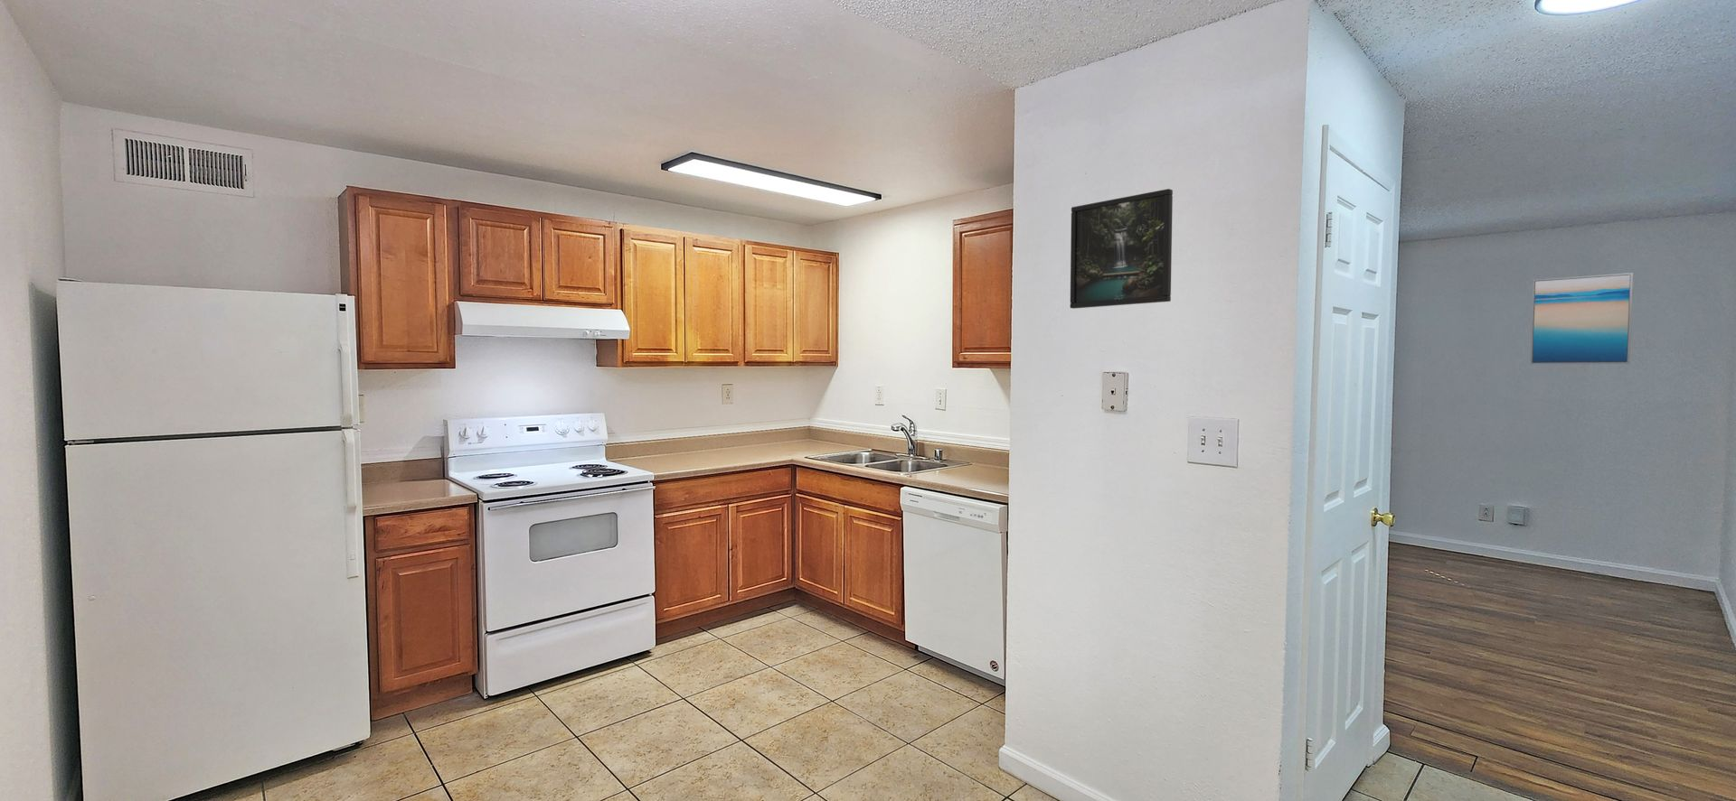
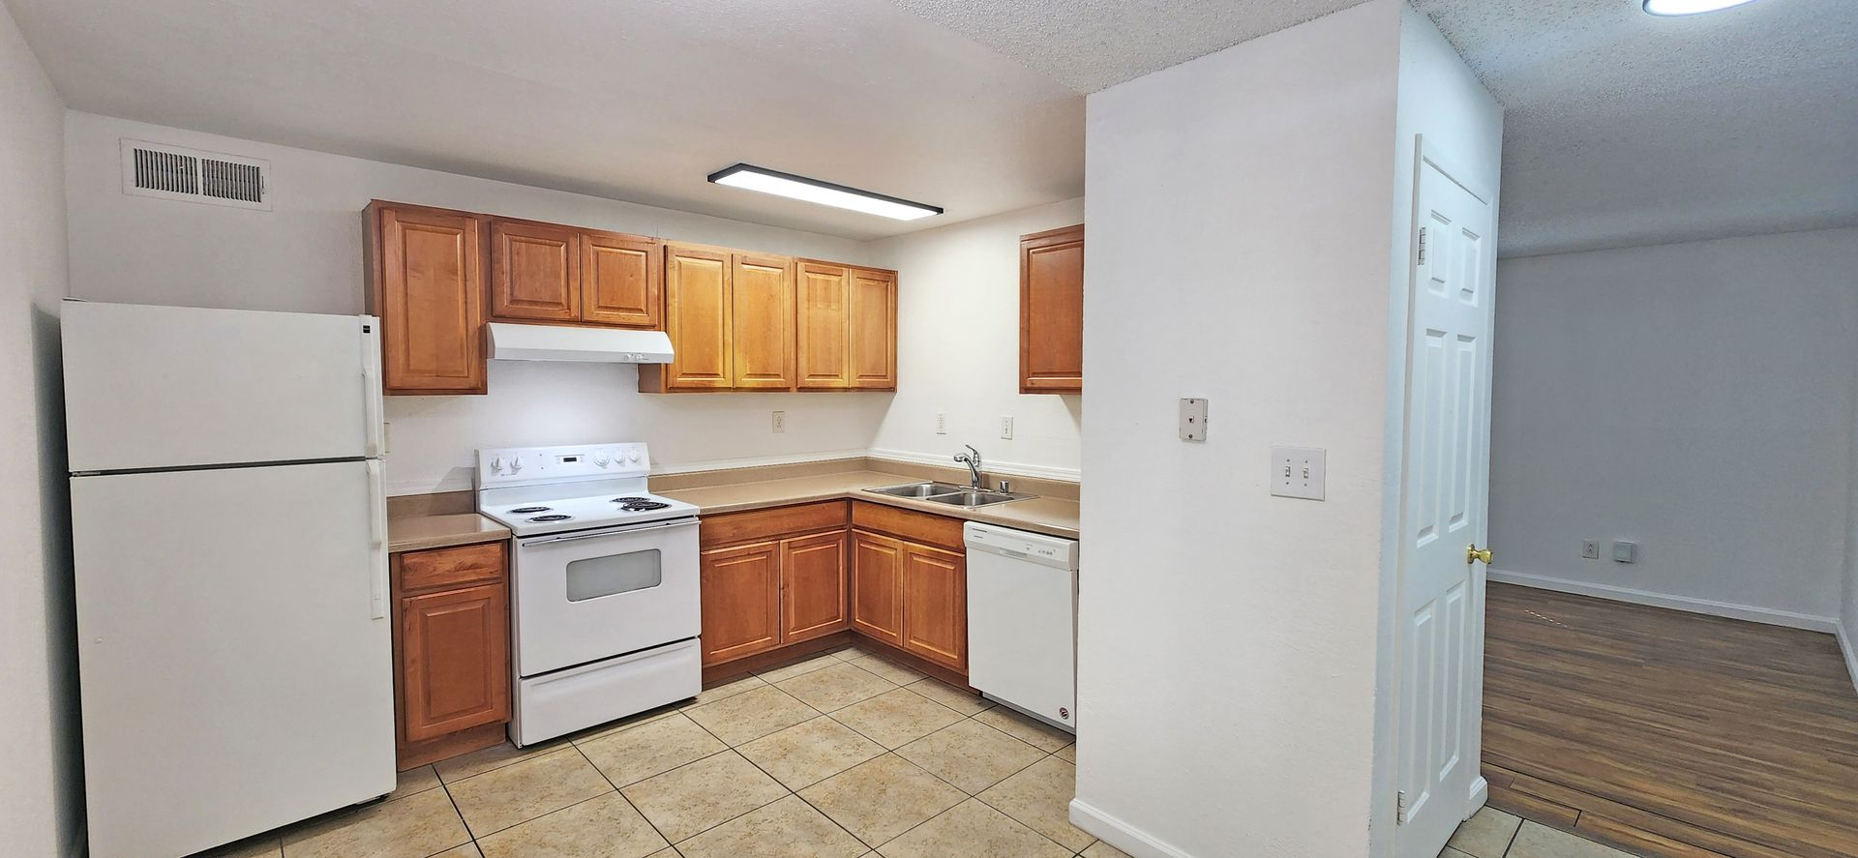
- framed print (1118, 252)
- wall art (1580, 320)
